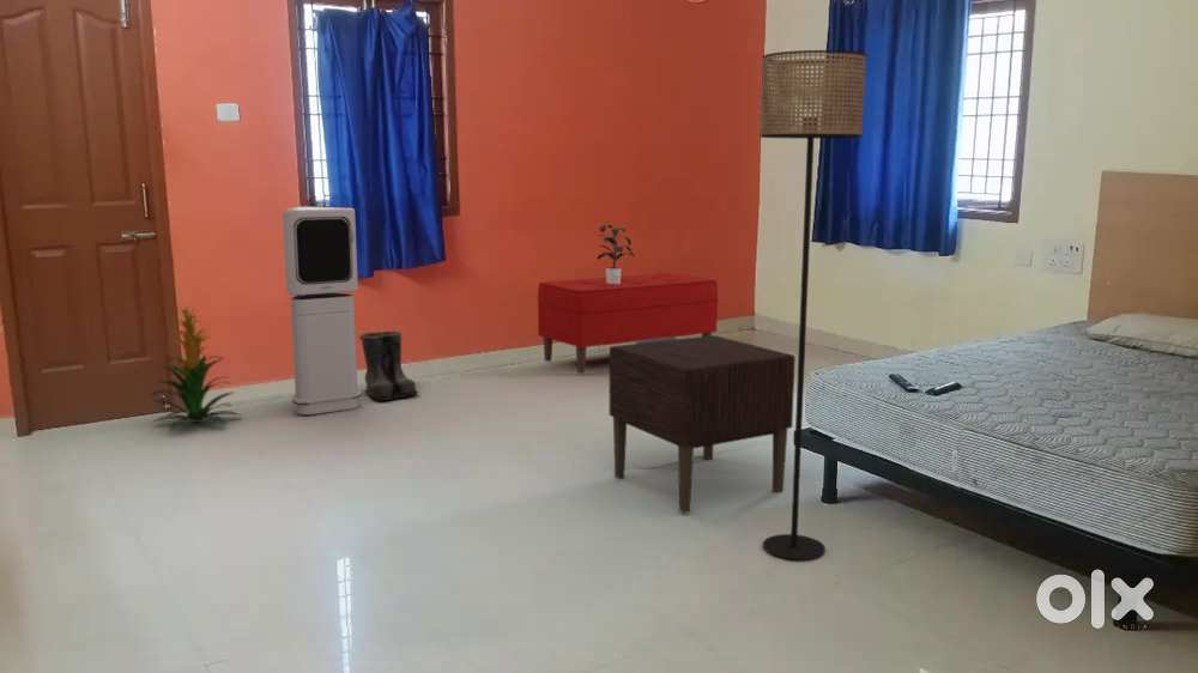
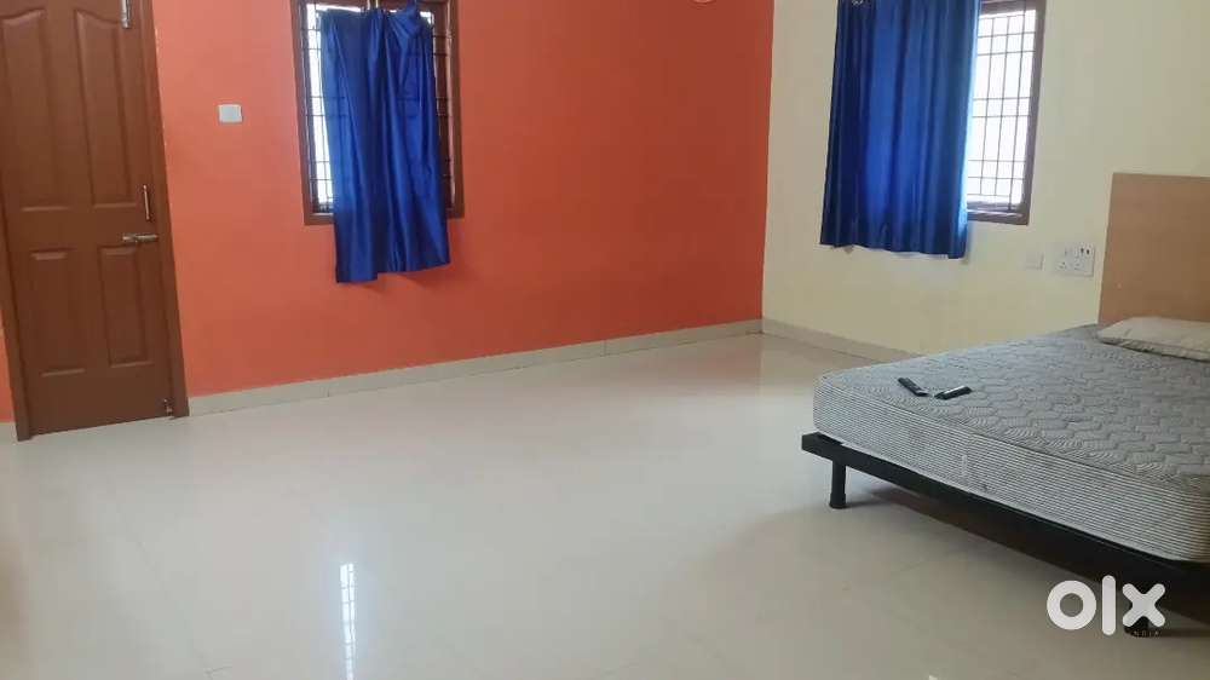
- boots (387, 363)
- floor lamp (803, 313)
- potted plant (618, 254)
- indoor plant (192, 362)
- bench (628, 320)
- air purifier (316, 308)
- nightstand (695, 416)
